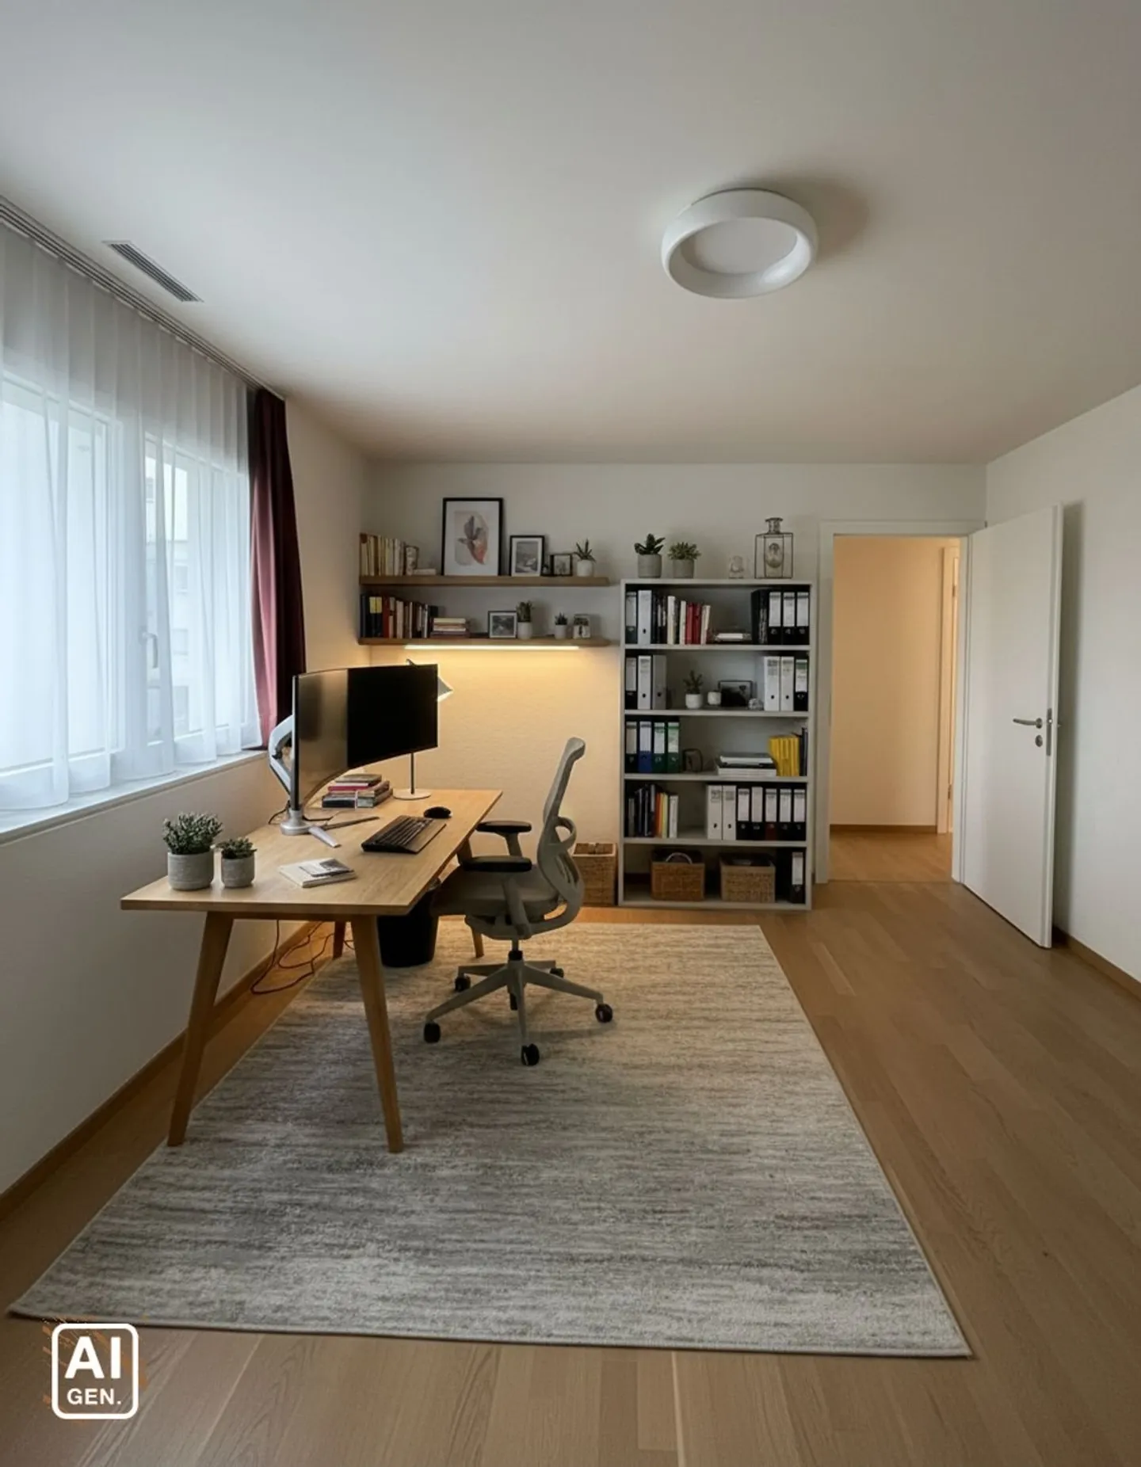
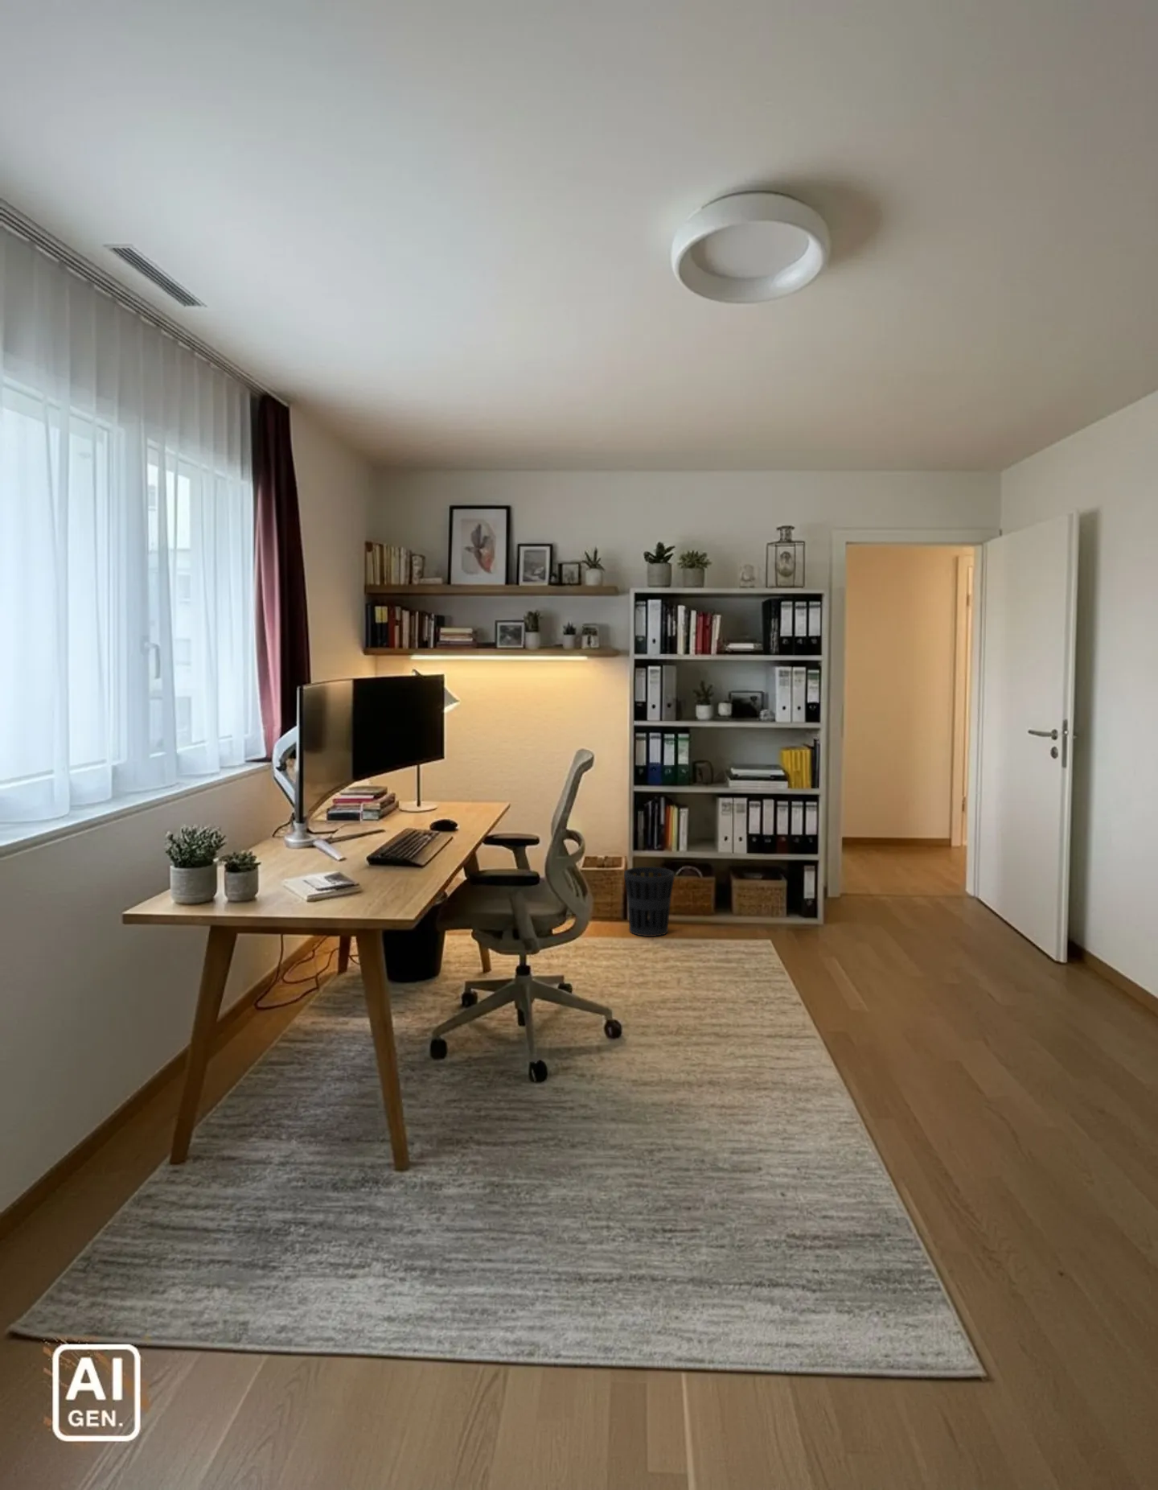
+ wastebasket (648, 901)
